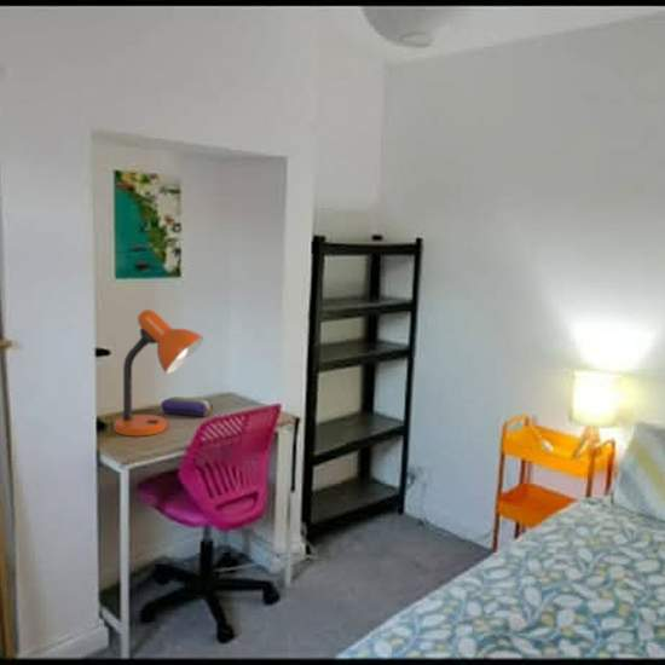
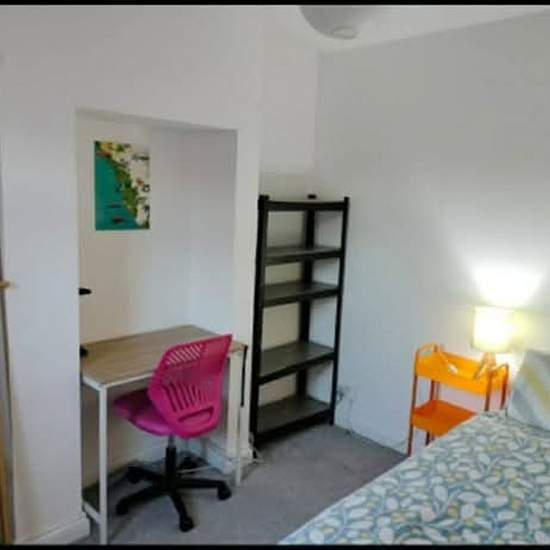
- desk lamp (162, 368)
- pencil case (186, 406)
